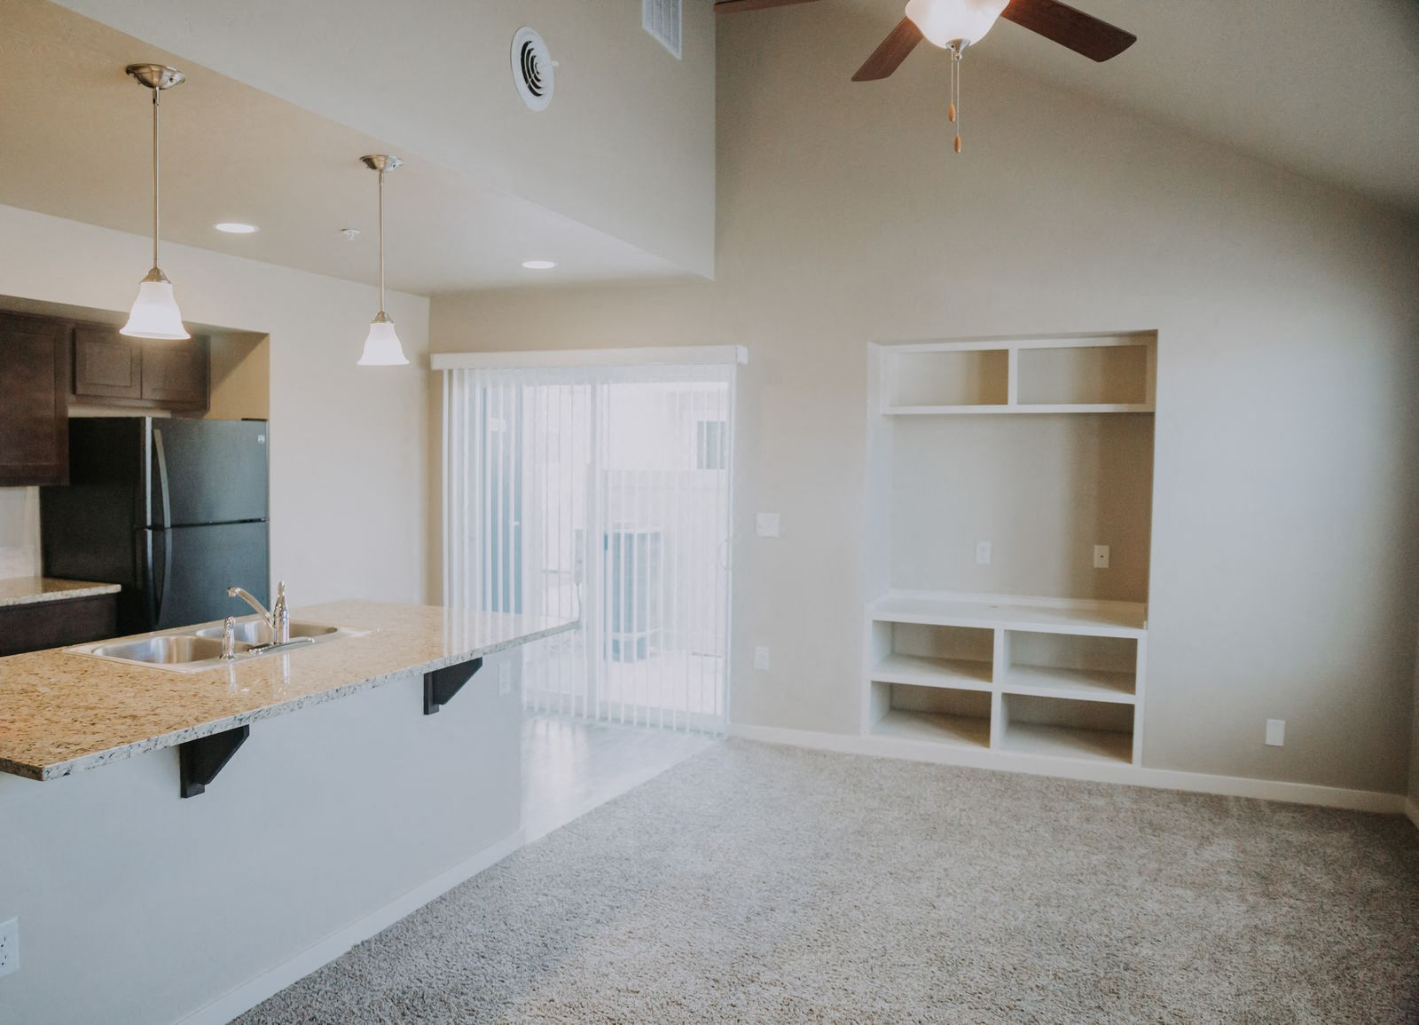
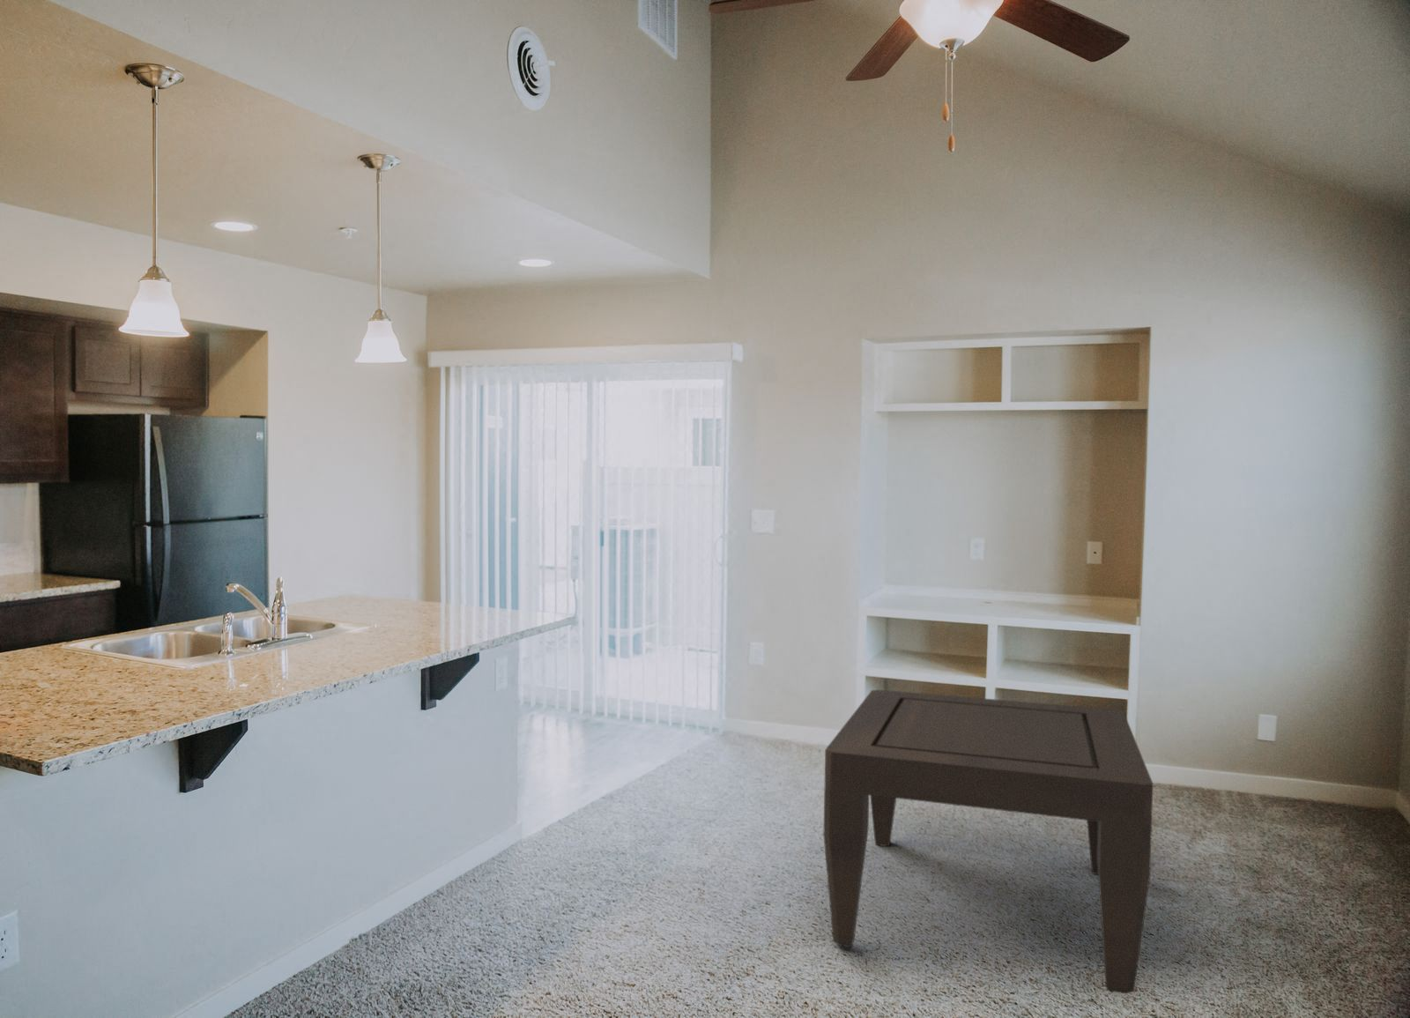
+ coffee table (986, 808)
